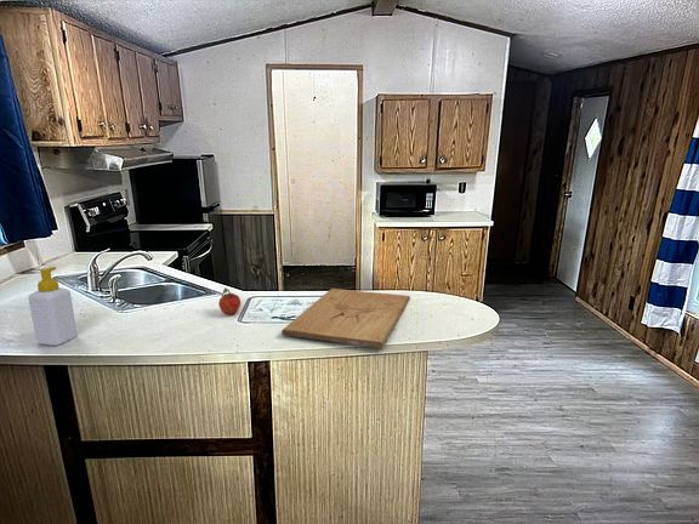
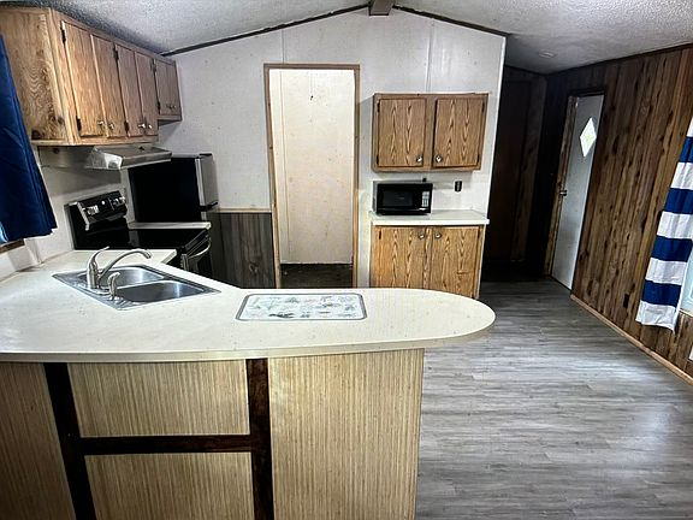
- soap bottle (51, 304)
- cutting board (352, 313)
- fruit (228, 301)
